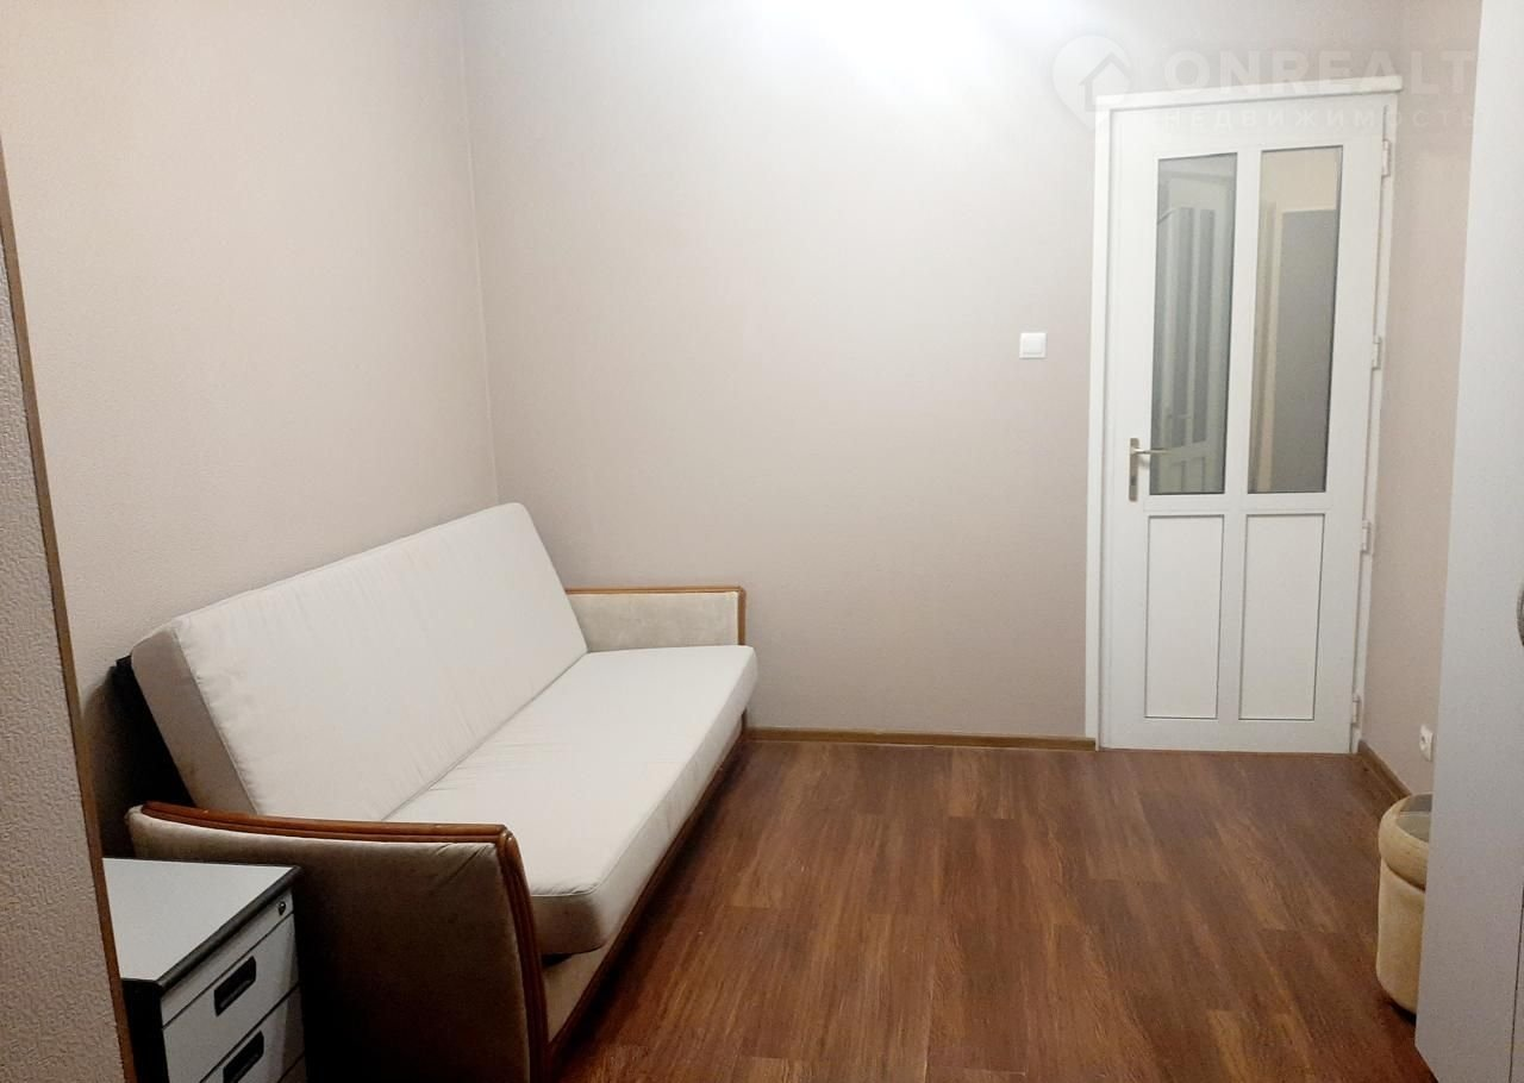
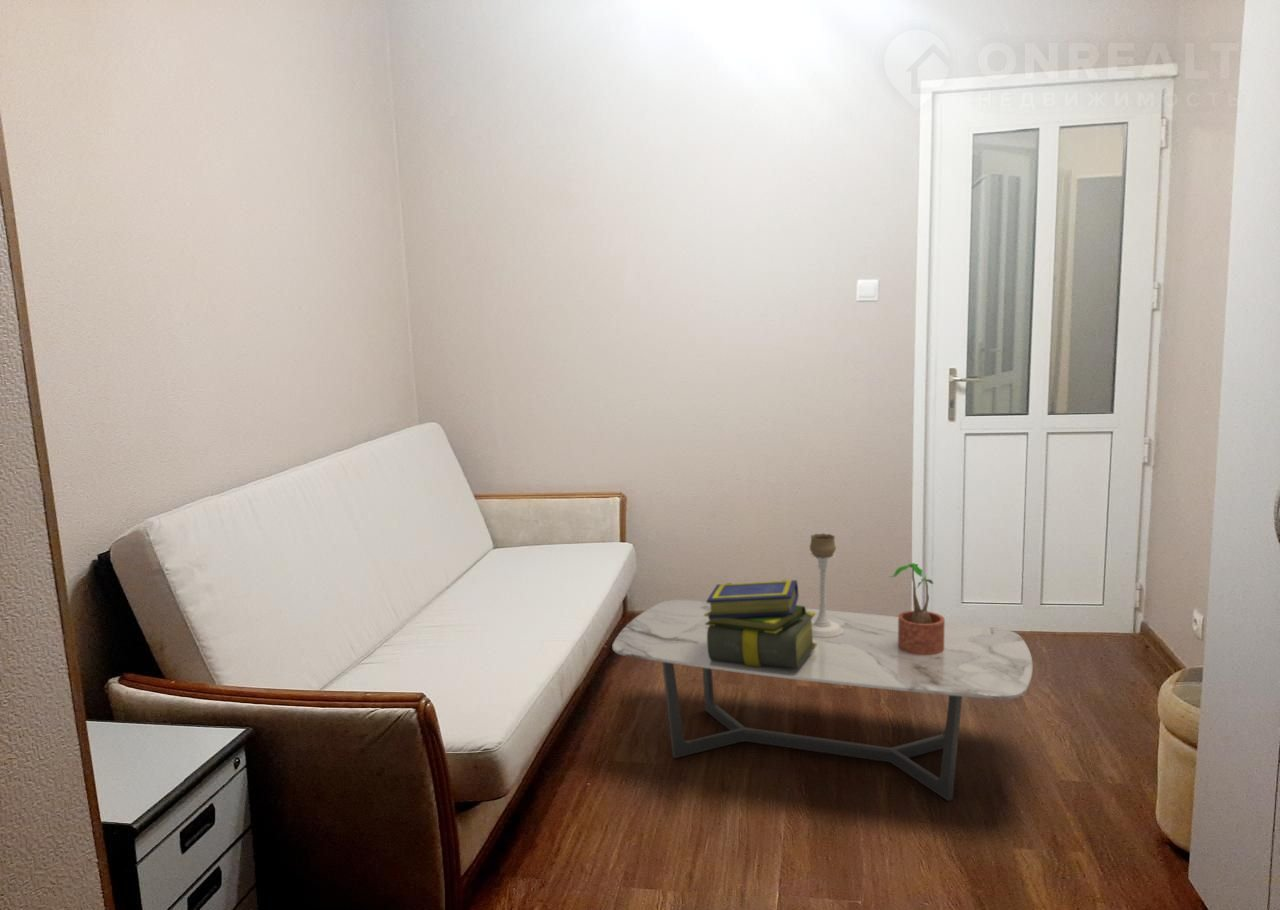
+ potted plant (915, 604)
+ coffee table (815, 681)
+ candle holder (822, 583)
+ stack of books (757, 620)
